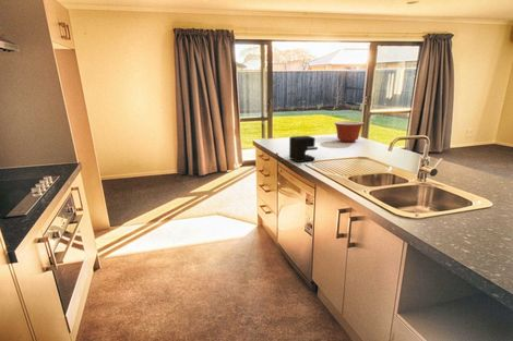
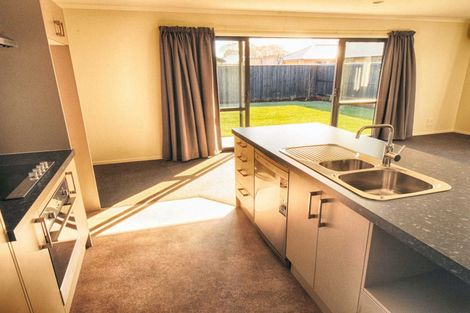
- coffee maker (295, 146)
- mixing bowl (348, 131)
